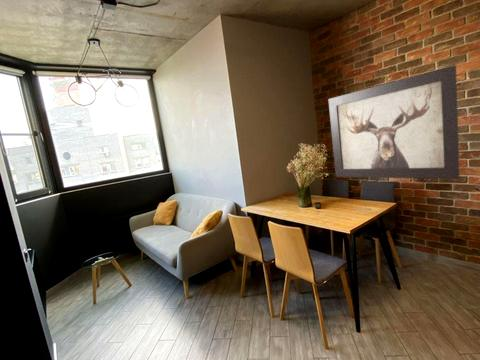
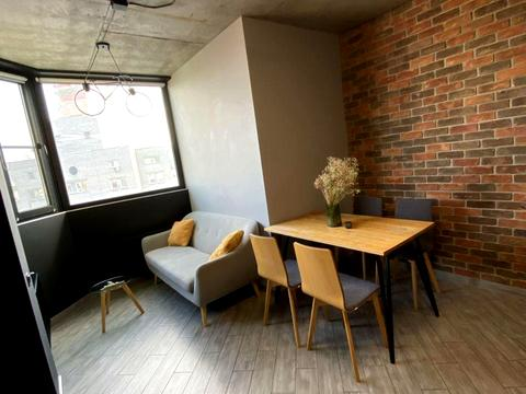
- wall art (383, 132)
